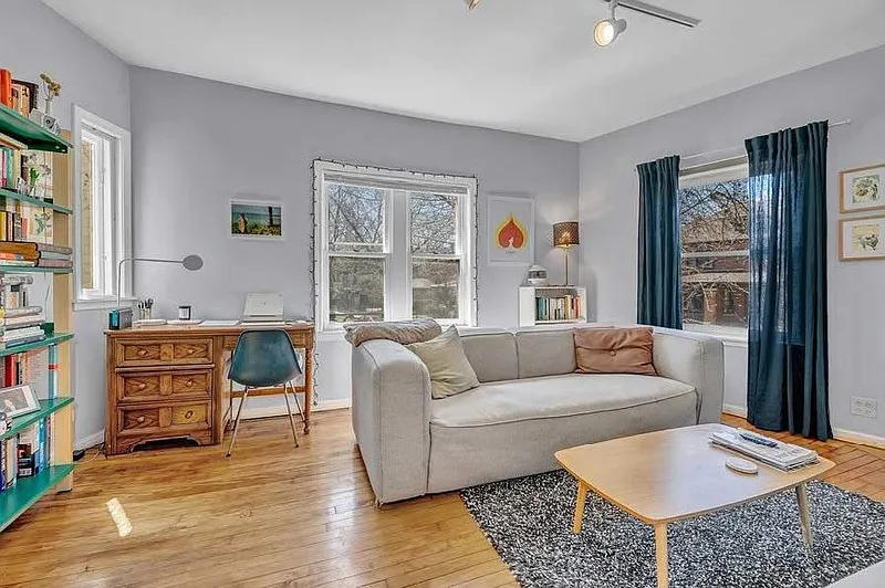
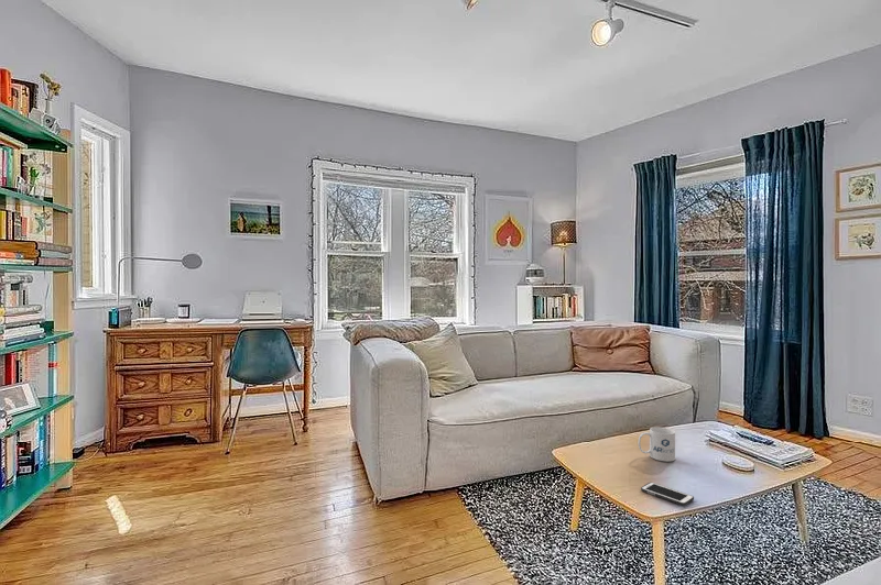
+ cell phone (666, 493)
+ mug (657, 443)
